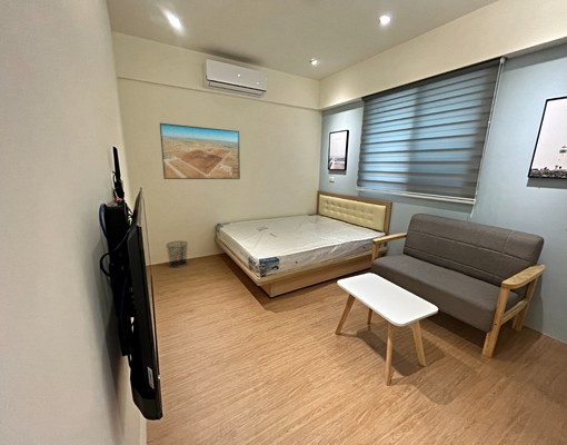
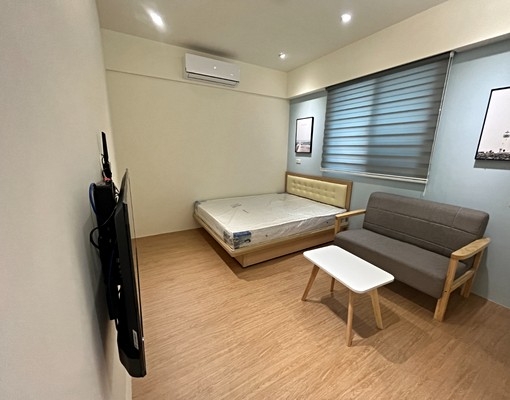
- waste bin (177, 254)
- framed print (203, 154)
